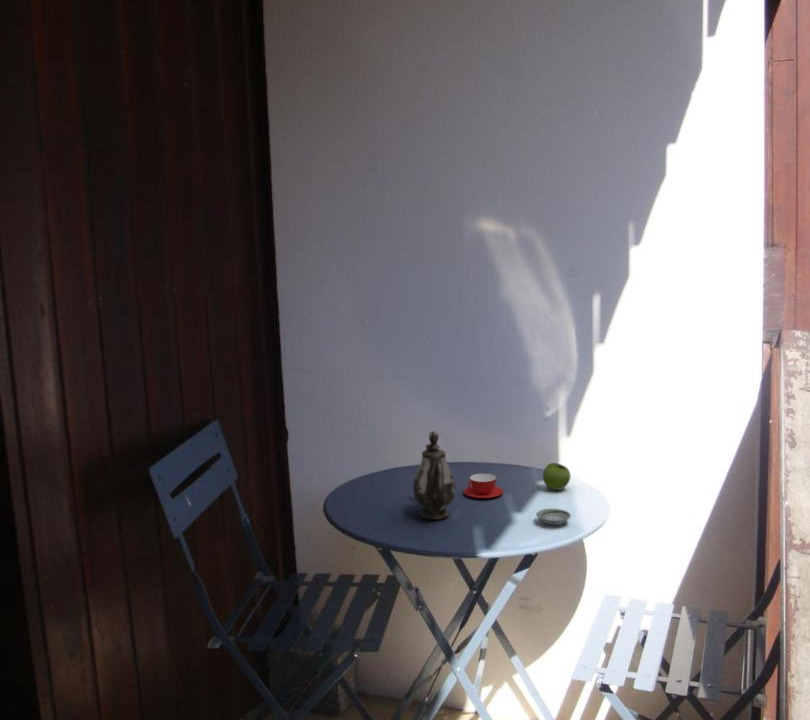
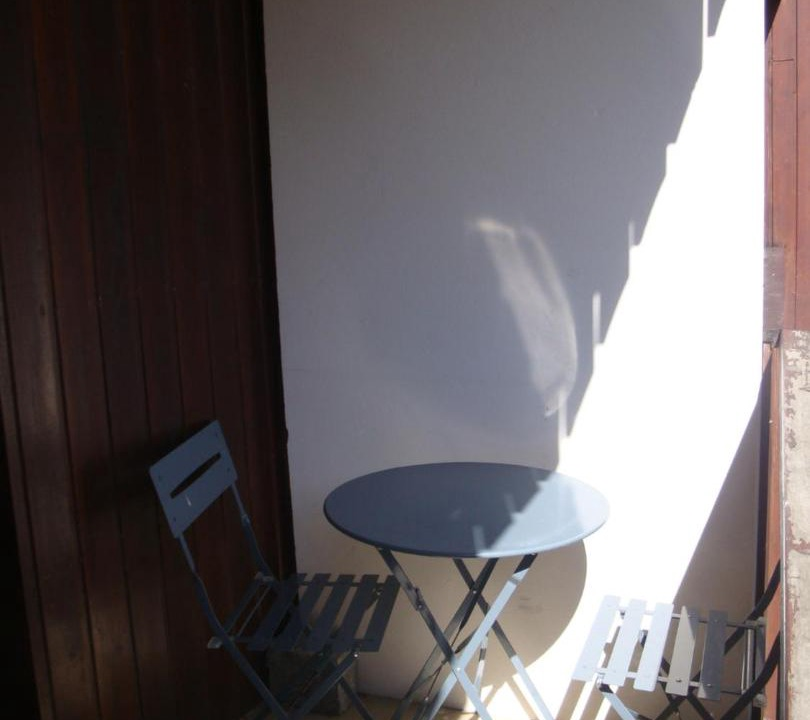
- saucer (553, 518)
- teacup (483, 485)
- teapot (433, 473)
- fruit (556, 476)
